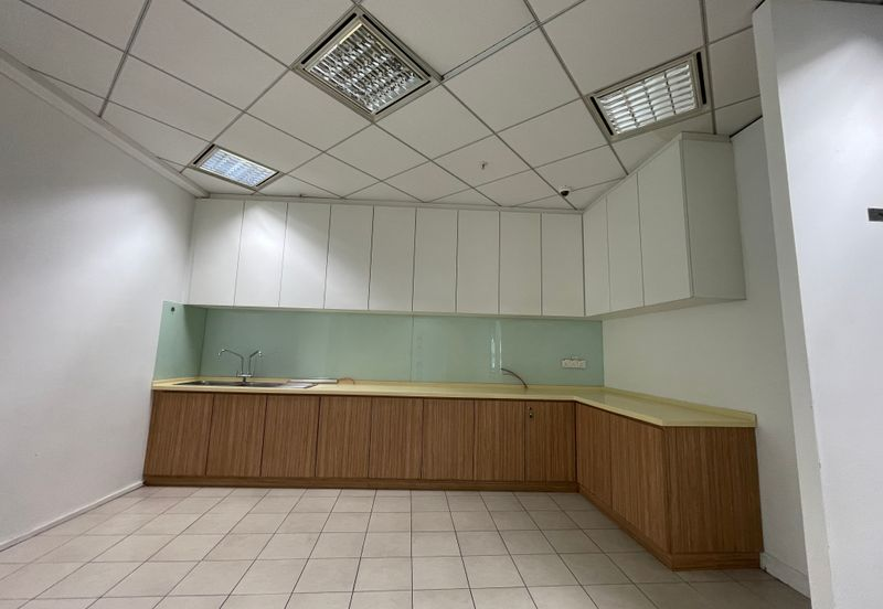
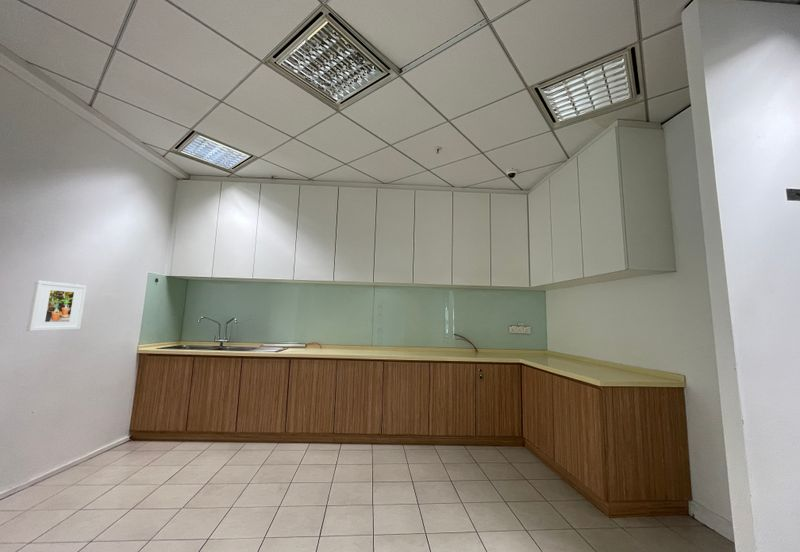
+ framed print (59, 306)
